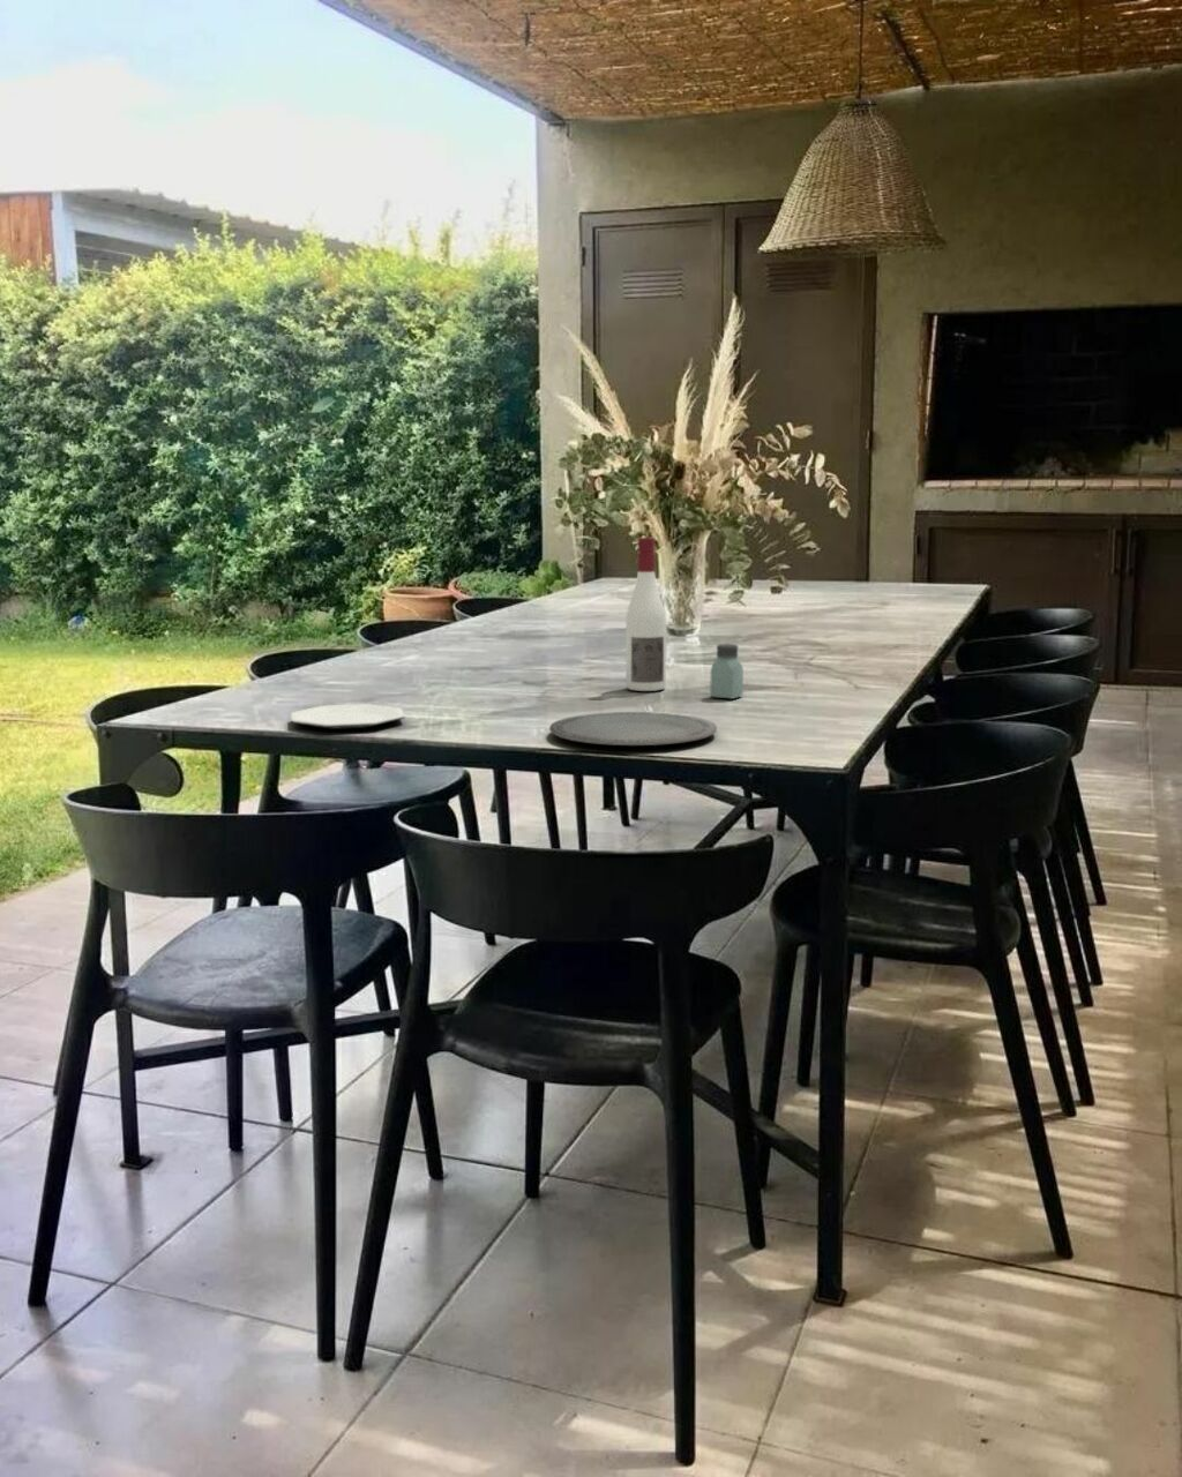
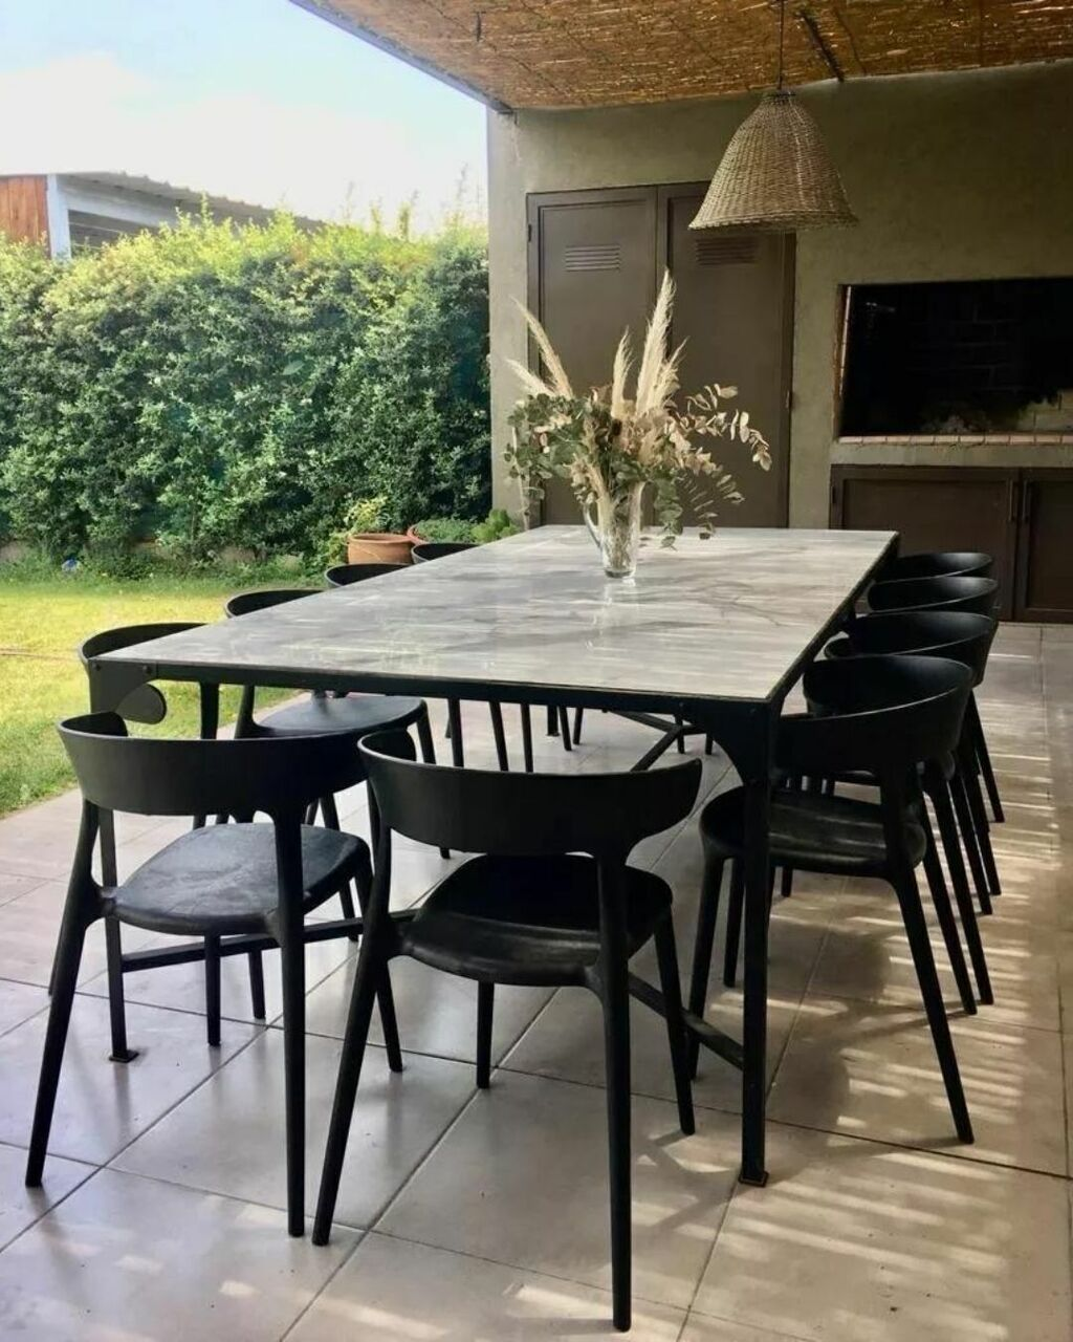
- plate (347, 717)
- alcohol (645, 614)
- saltshaker (726, 670)
- plate (632, 731)
